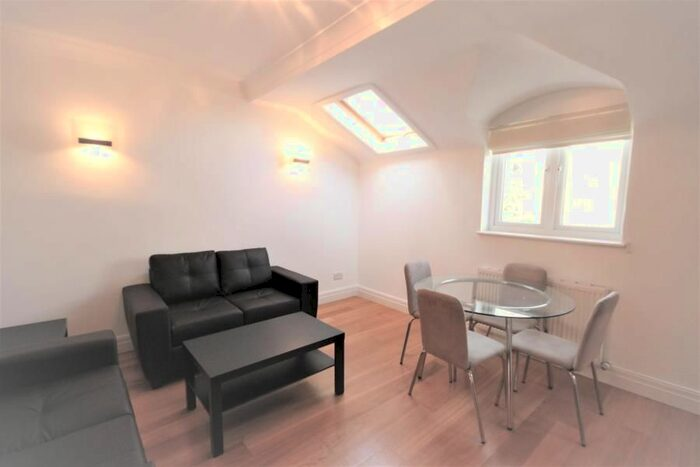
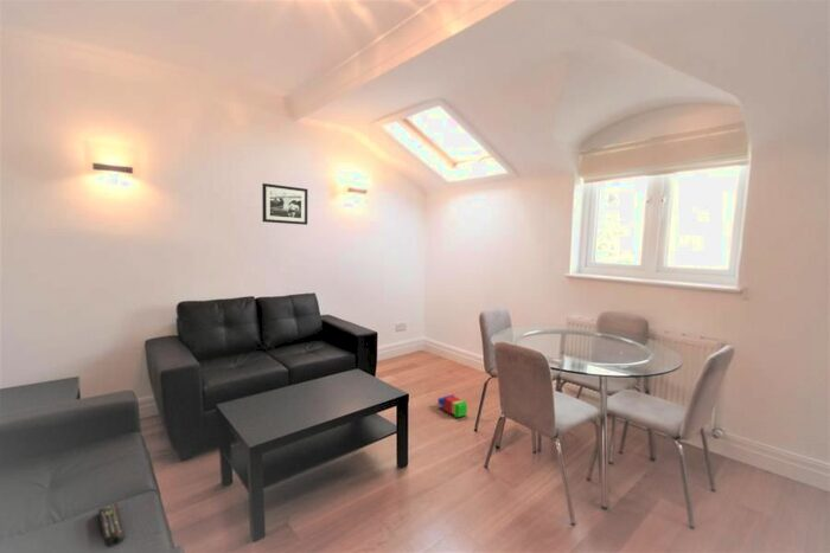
+ picture frame (286, 205)
+ stacking toy (452, 404)
+ remote control (110, 522)
